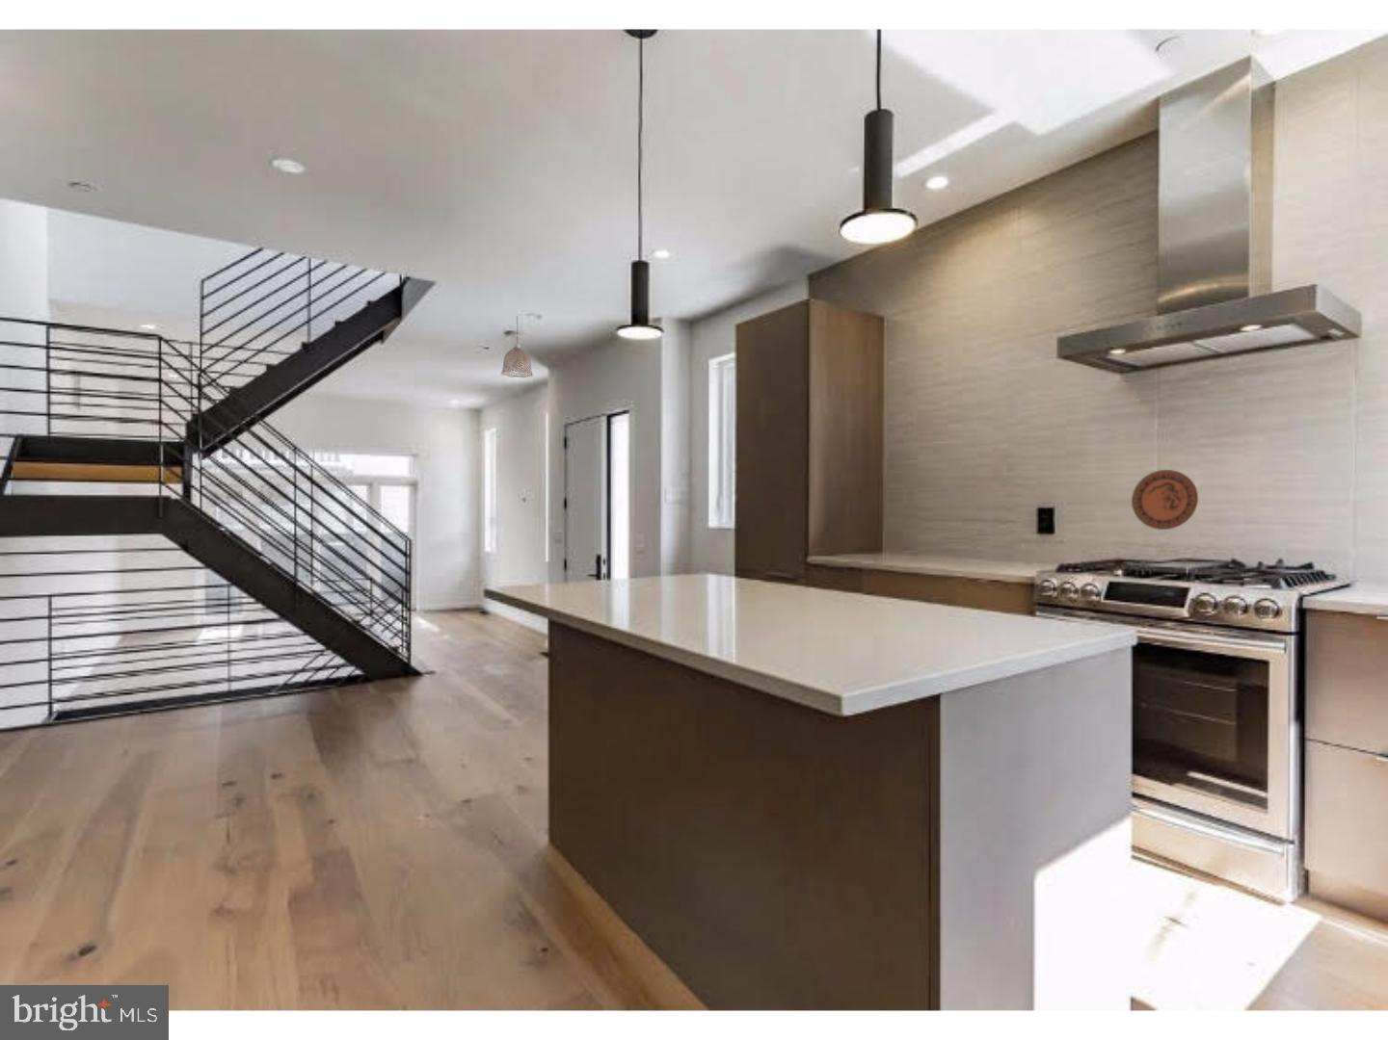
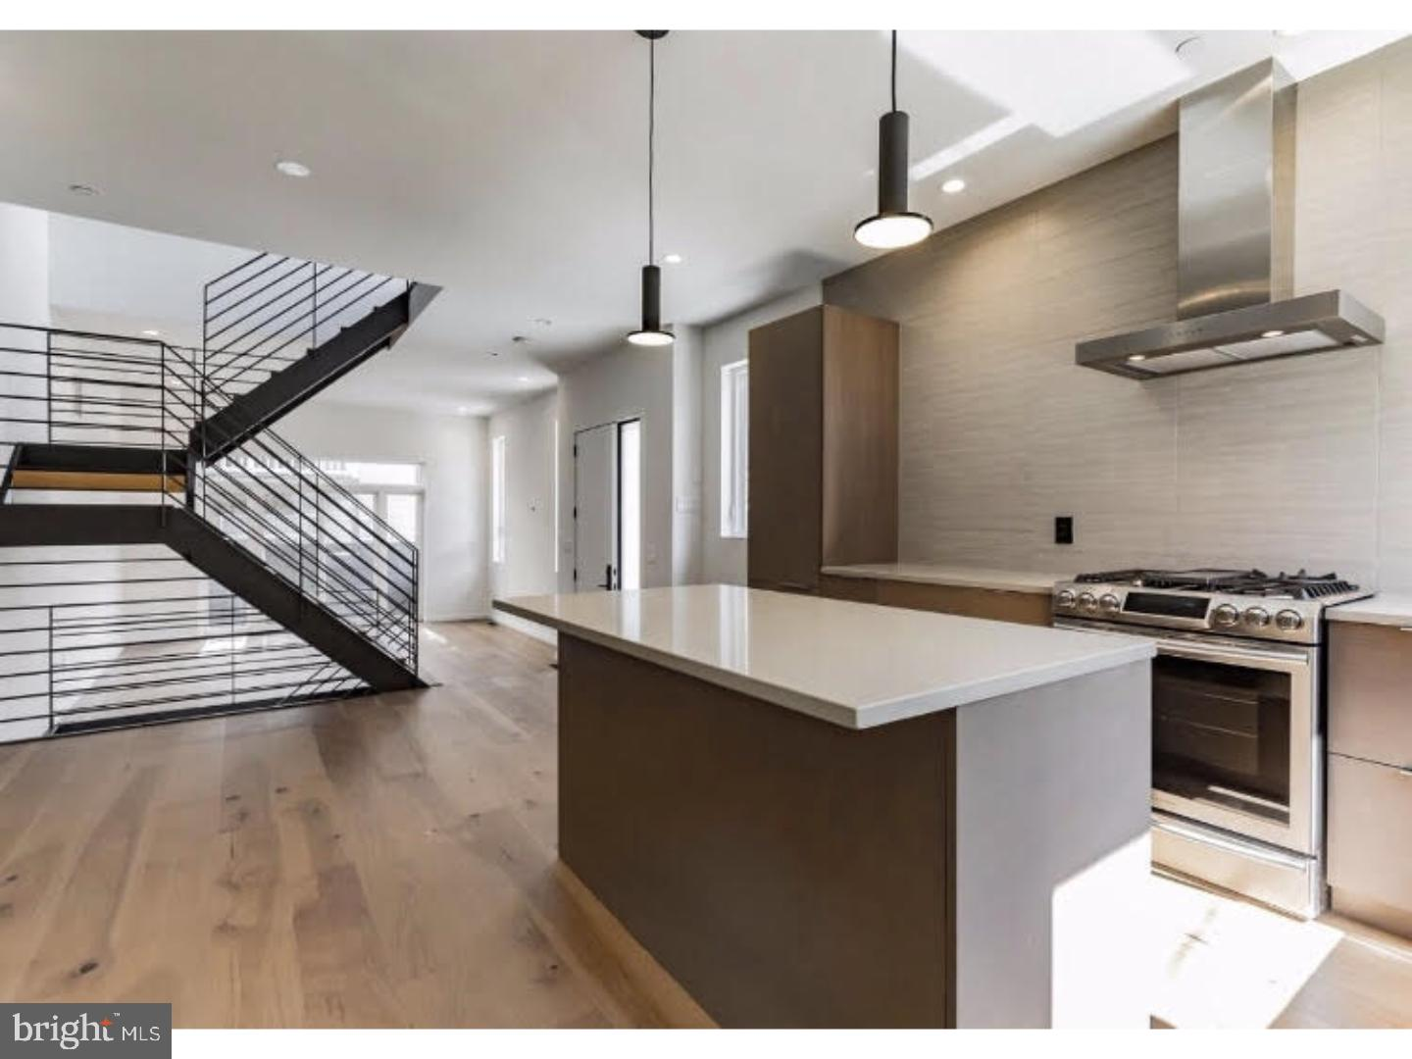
- decorative plate (1164, 499)
- pendant lamp (517, 345)
